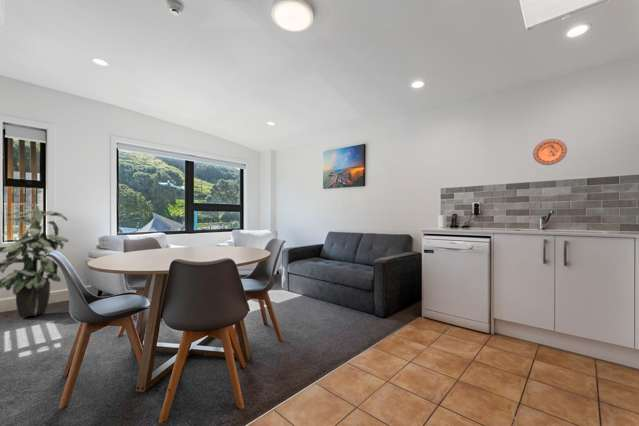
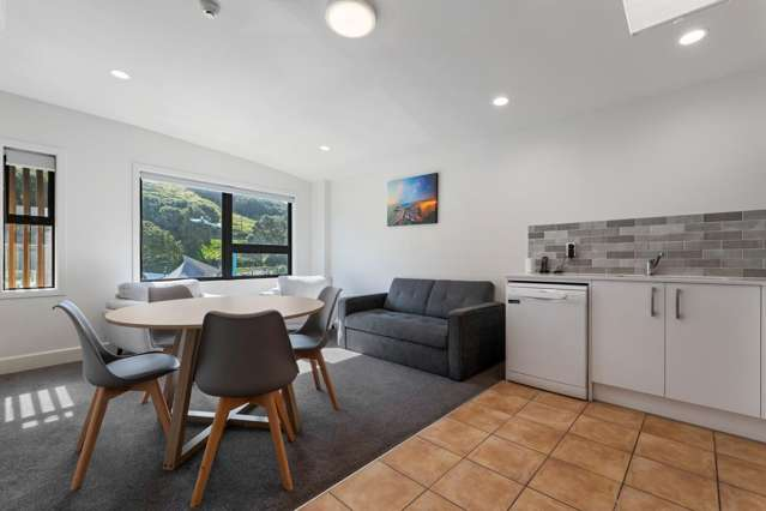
- decorative plate (549, 152)
- indoor plant (31, 258)
